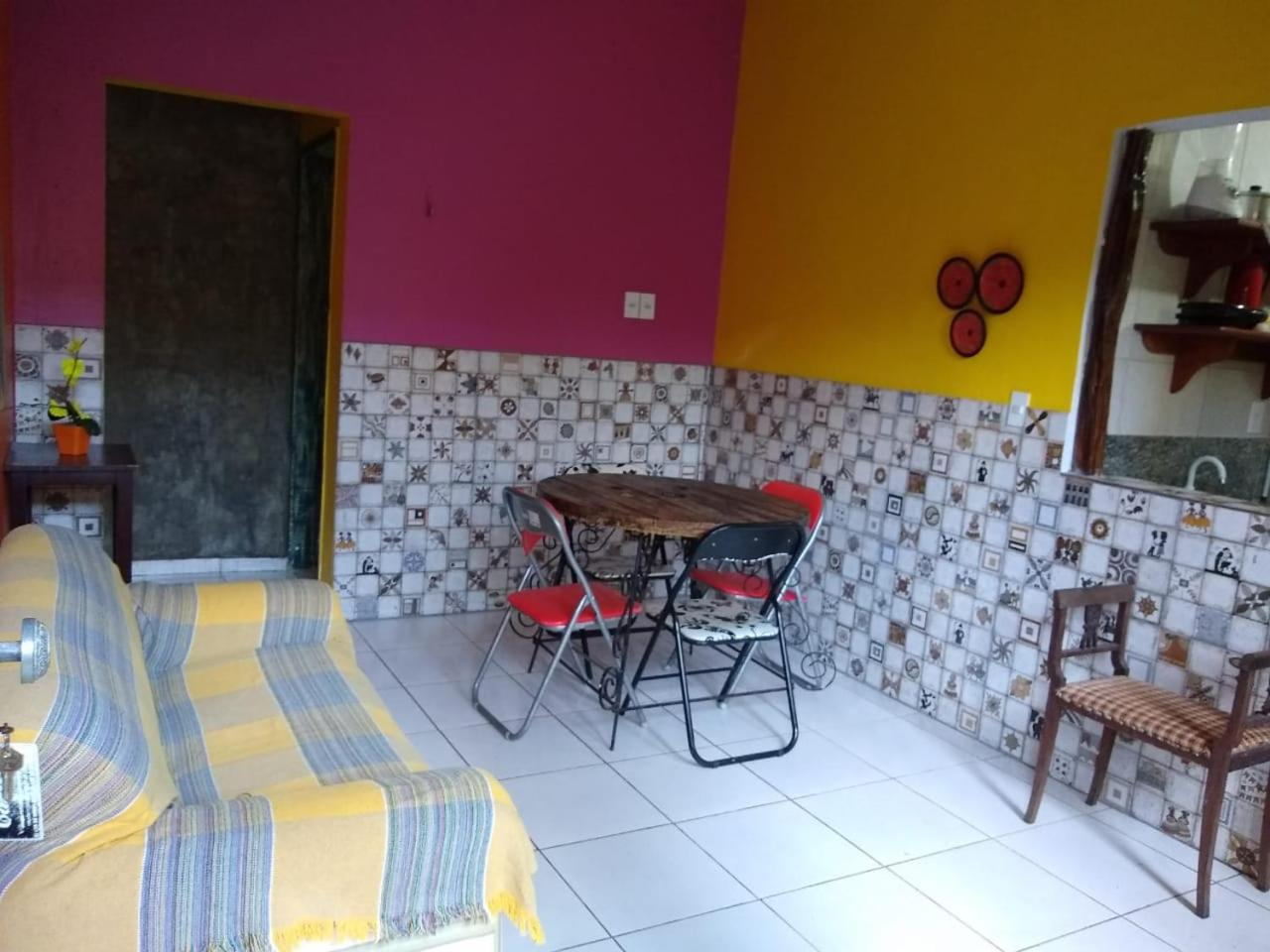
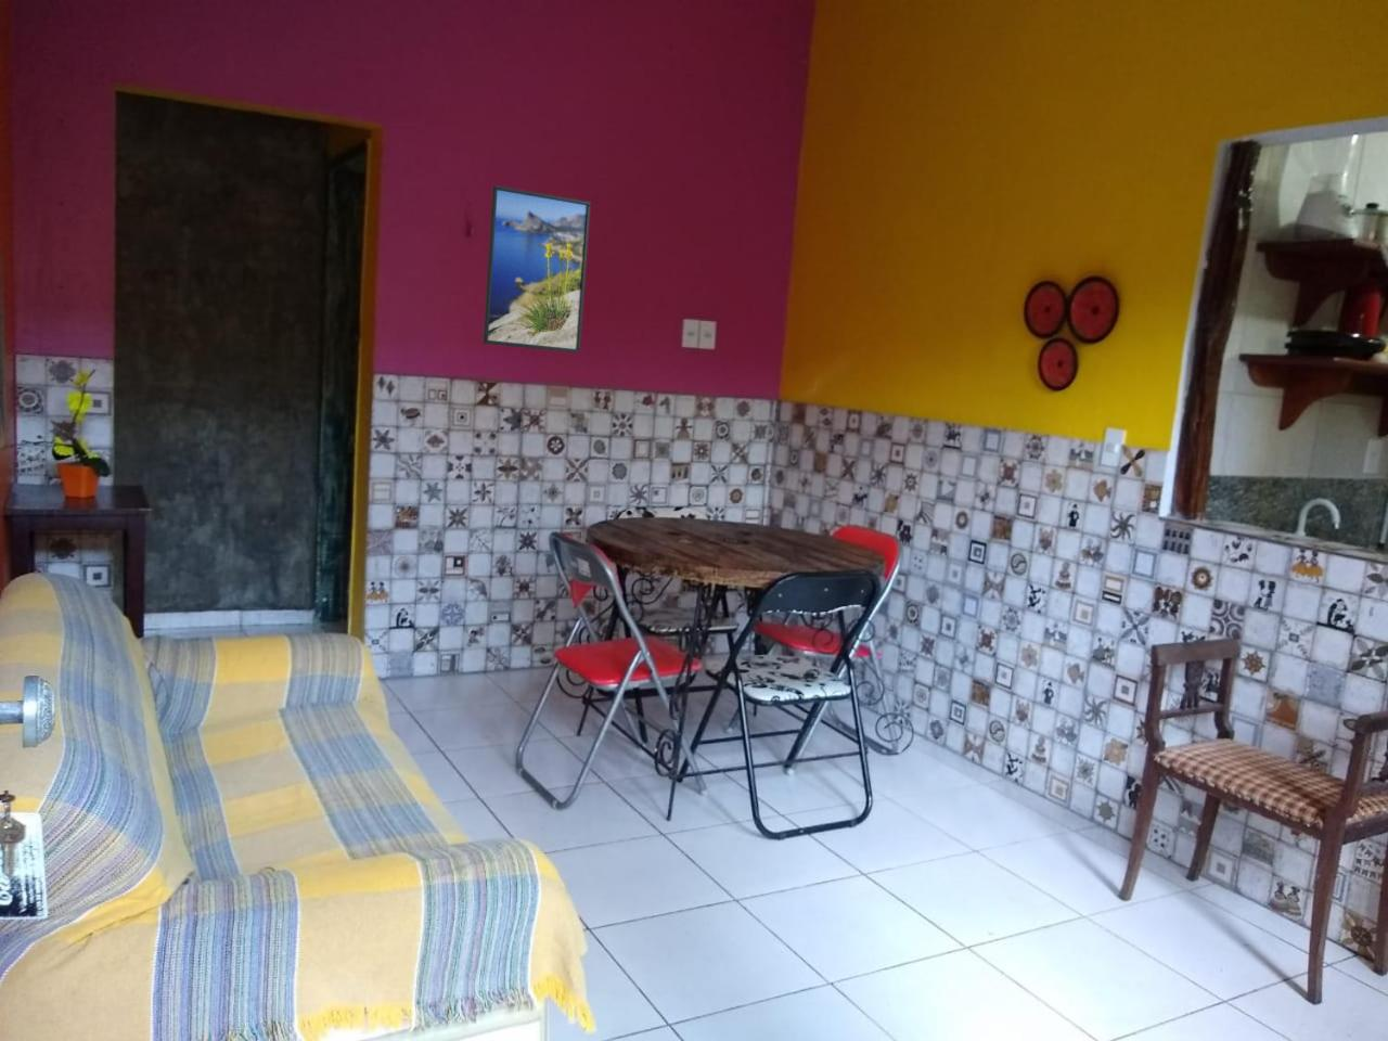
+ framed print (537, 271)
